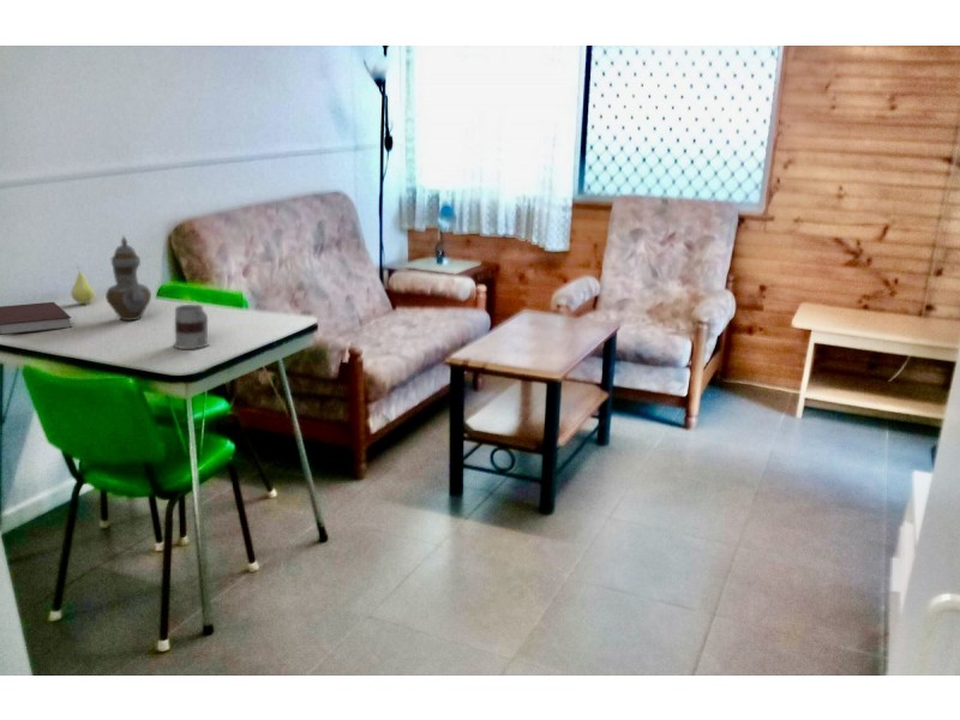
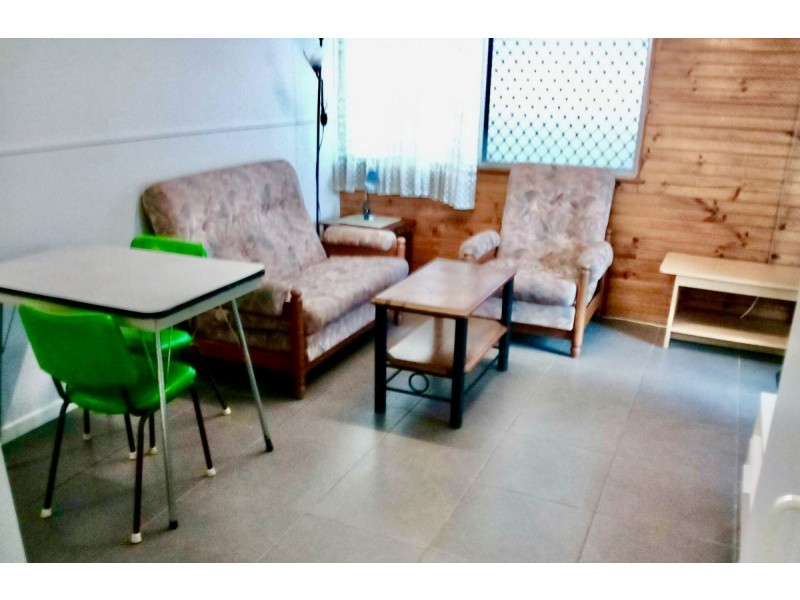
- fruit (82, 284)
- notebook (28, 317)
- teapot (126, 277)
- mug (193, 326)
